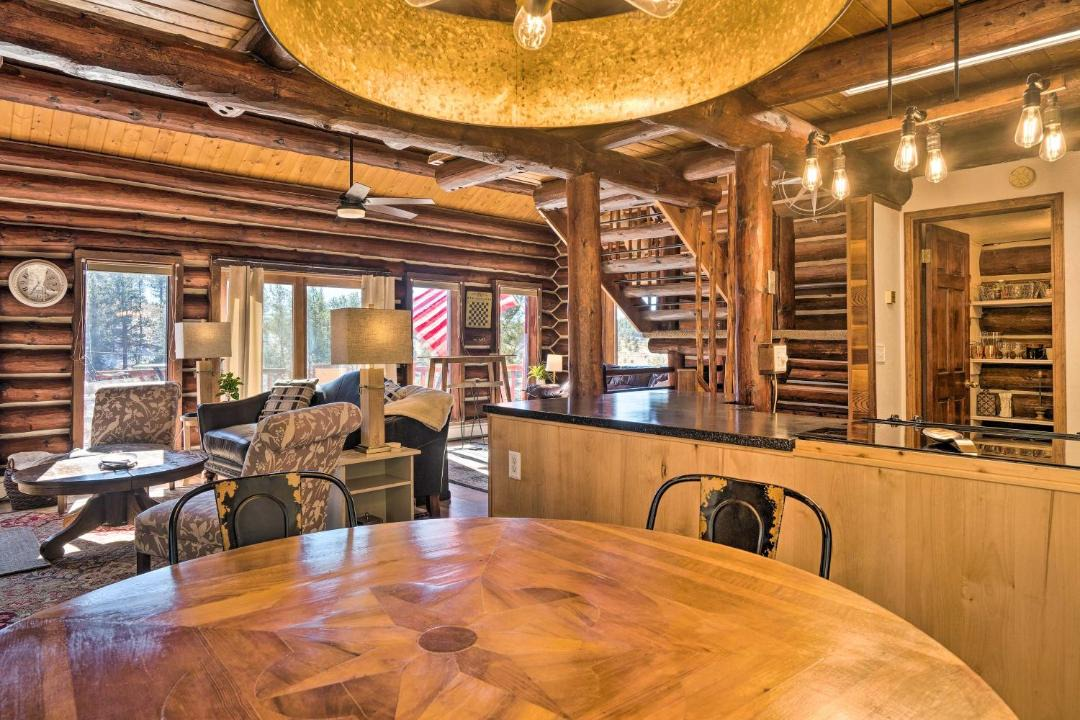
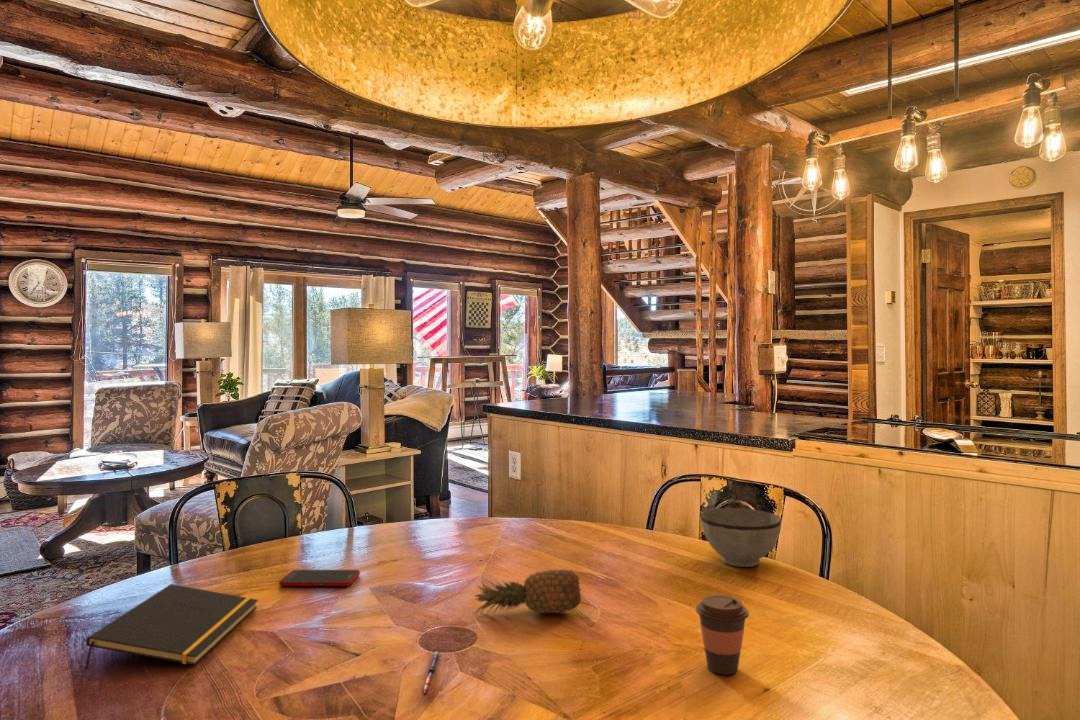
+ fruit (527, 591)
+ notepad (181, 620)
+ pen (431, 670)
+ bowl (740, 538)
+ cell phone (320, 578)
+ coffee cup (722, 634)
